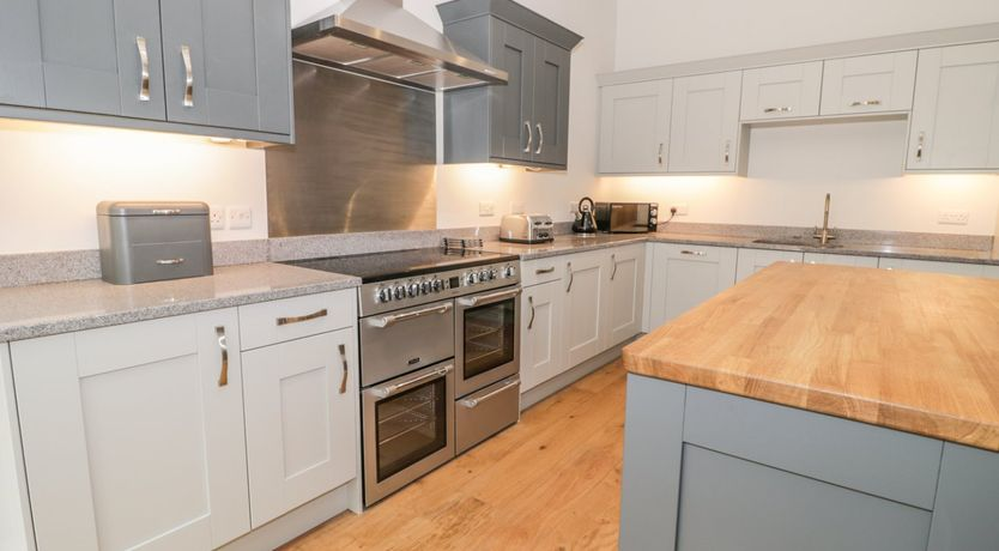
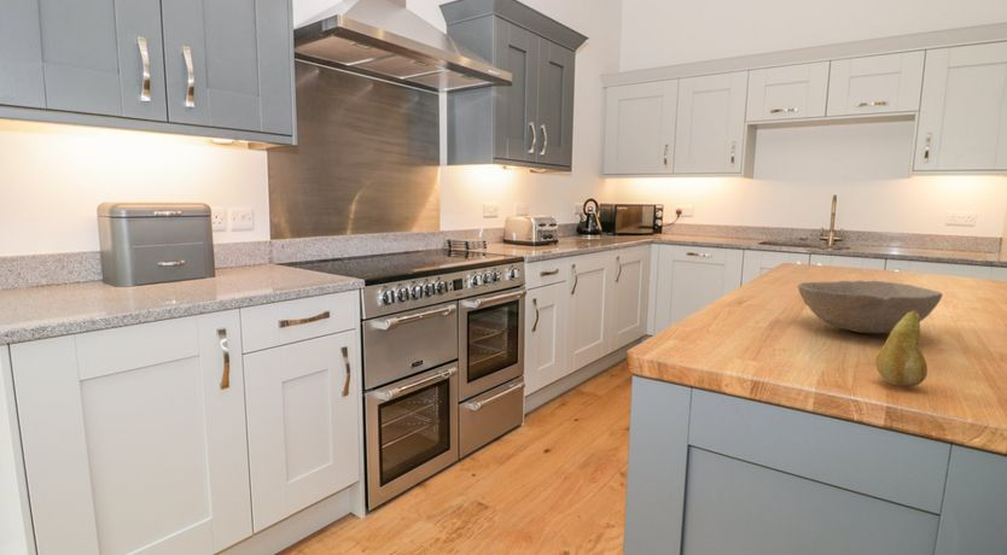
+ fruit (902, 347)
+ bowl (863, 308)
